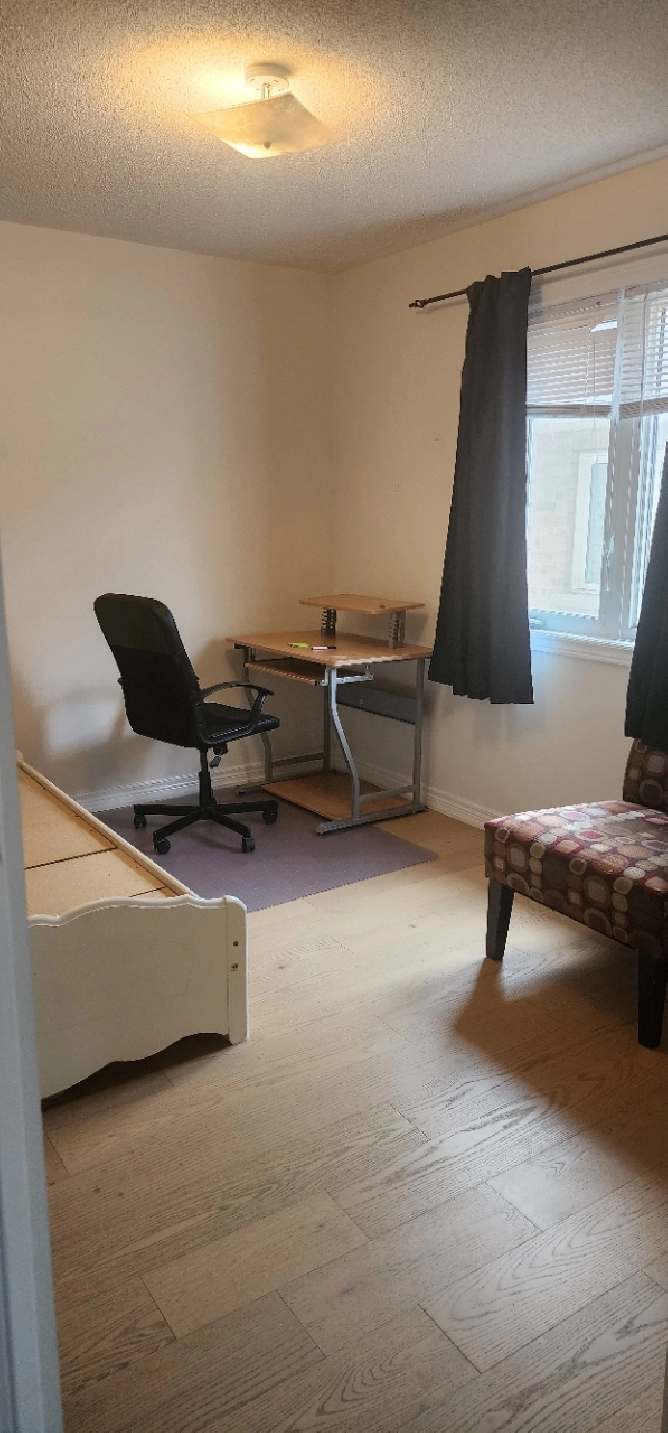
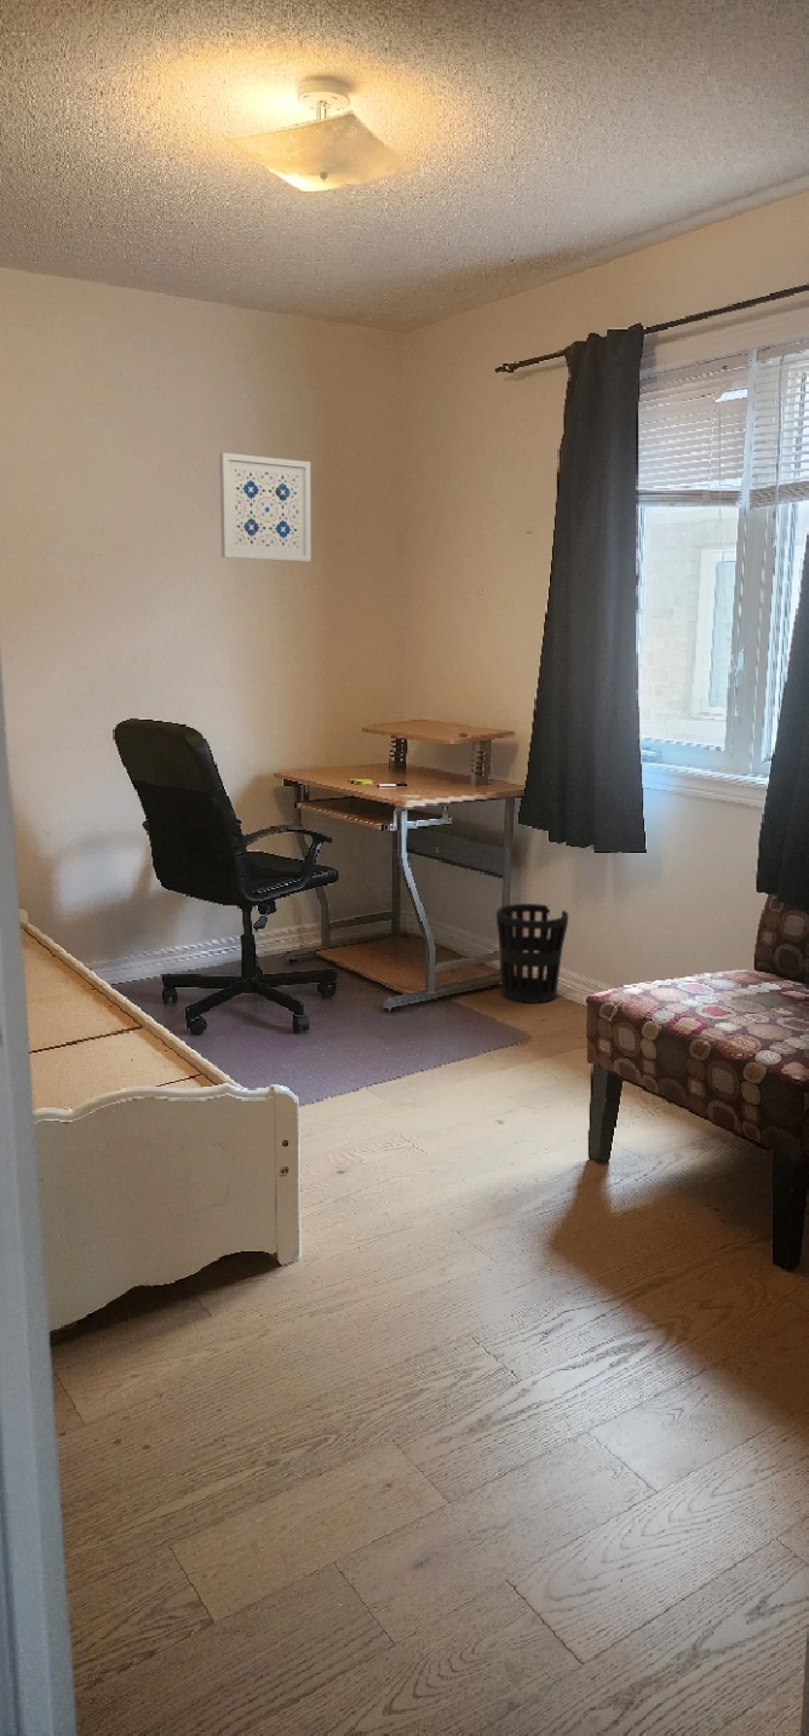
+ wall art (266, 509)
+ wastebasket (530, 952)
